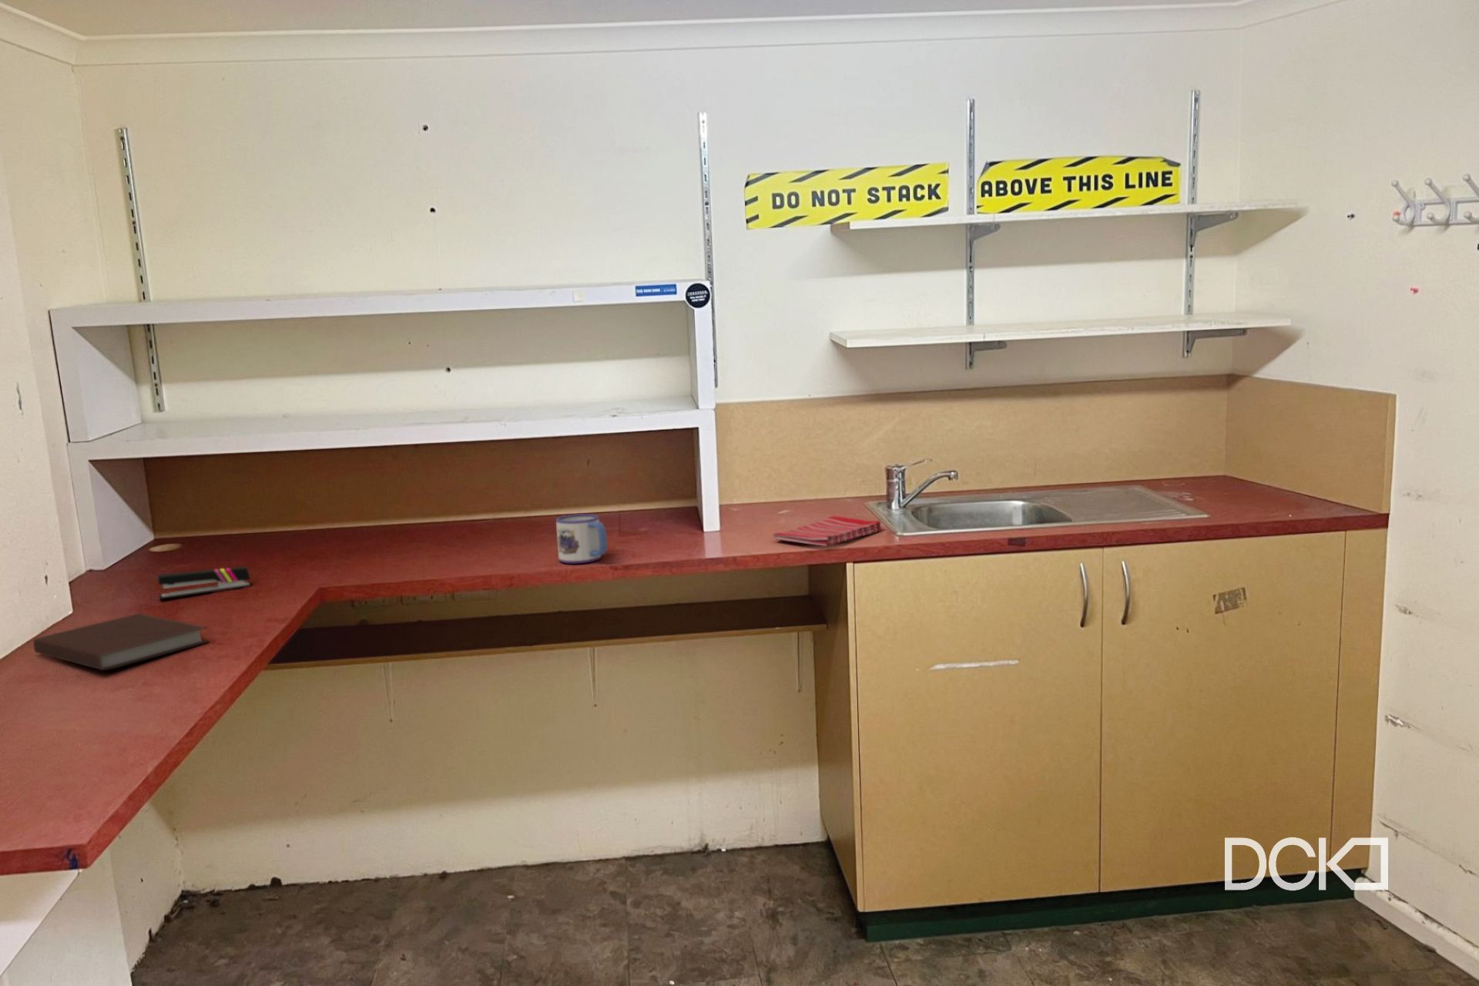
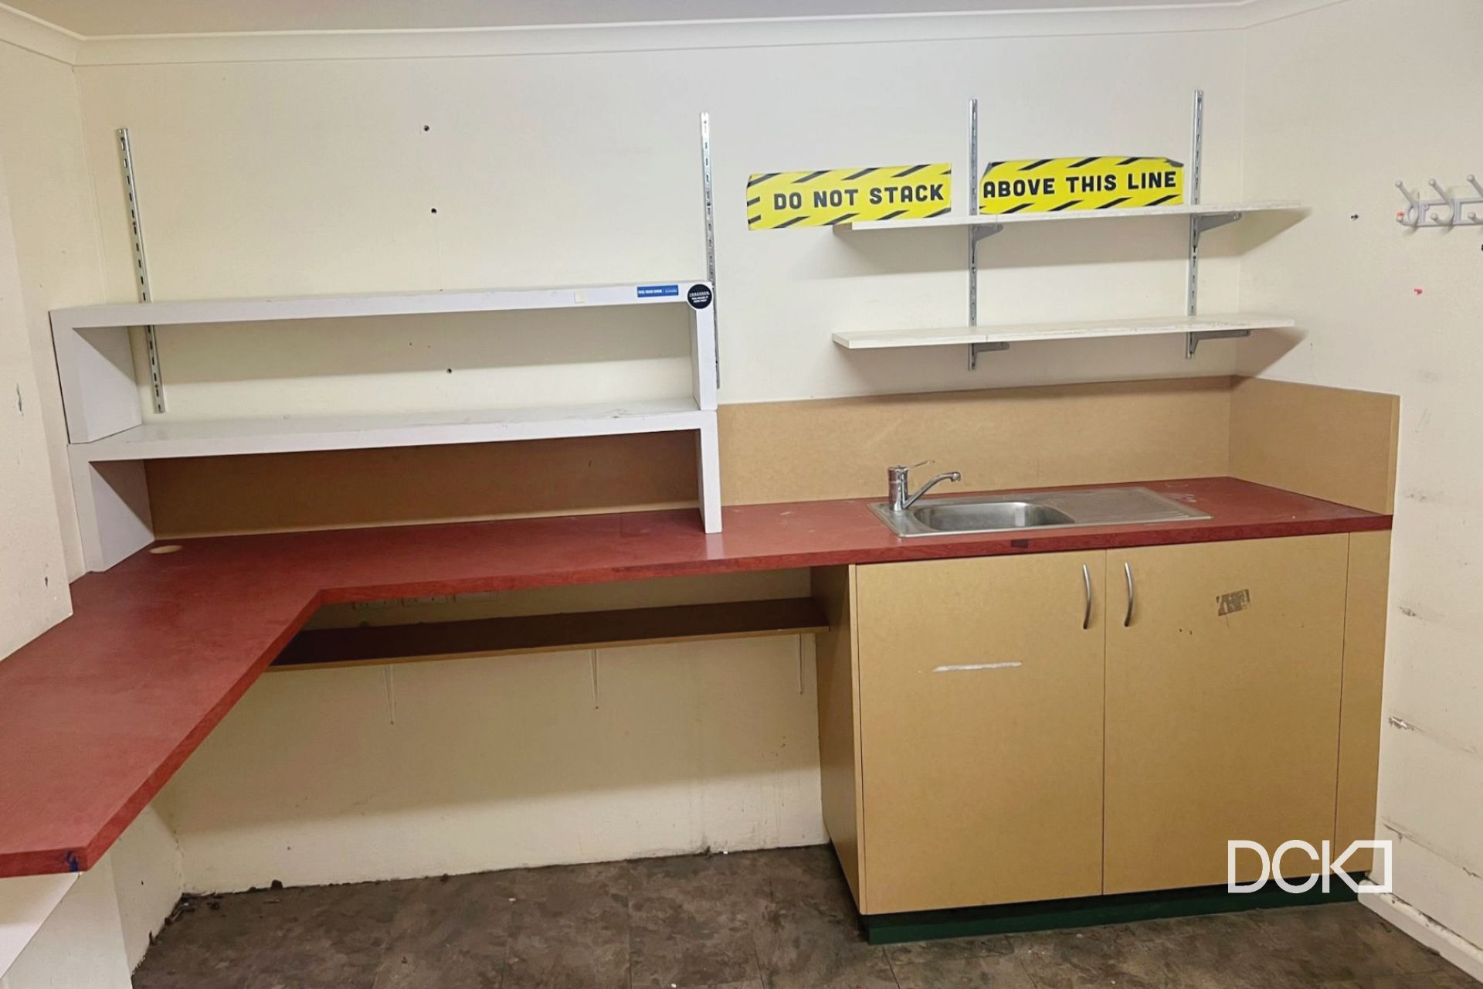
- dish towel (828, 530)
- notebook (122, 640)
- stapler (205, 580)
- mug (584, 538)
